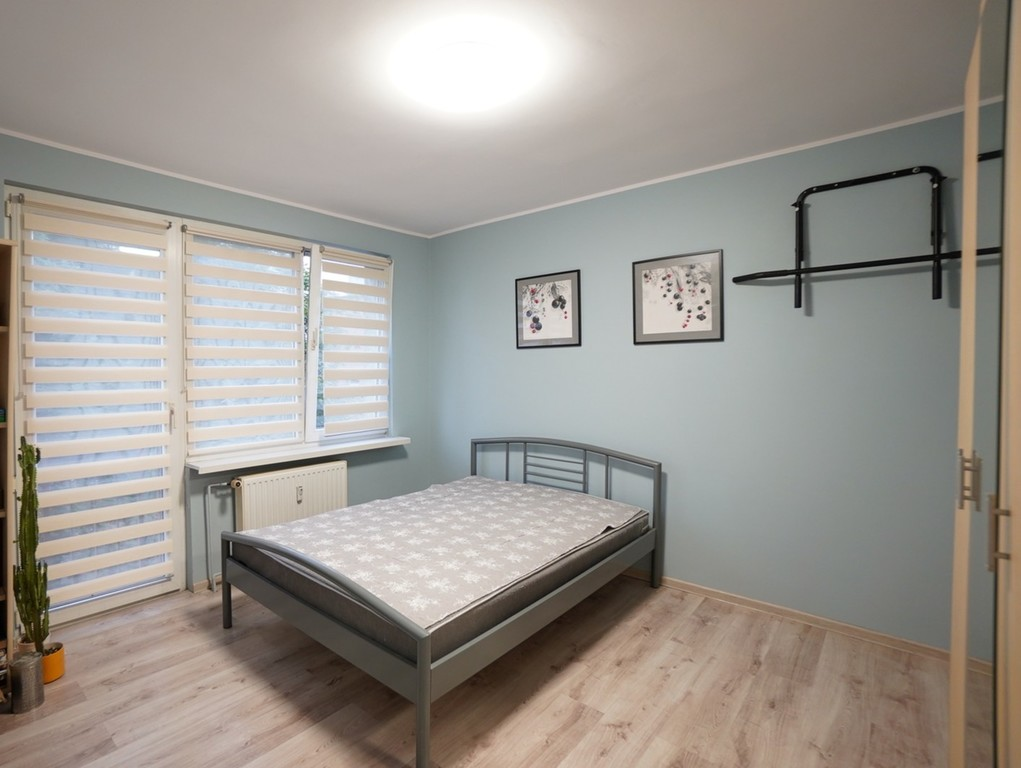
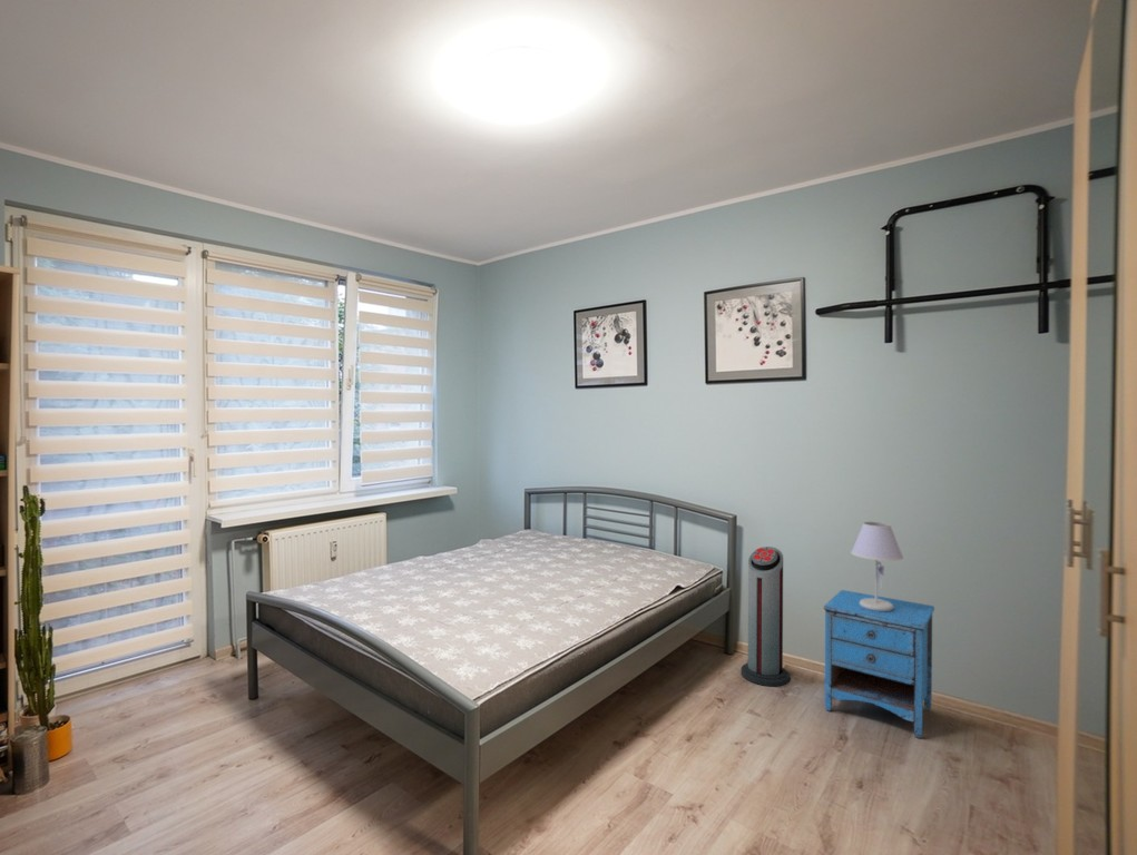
+ table lamp (876, 564)
+ air purifier (765, 611)
+ nightstand (878, 658)
